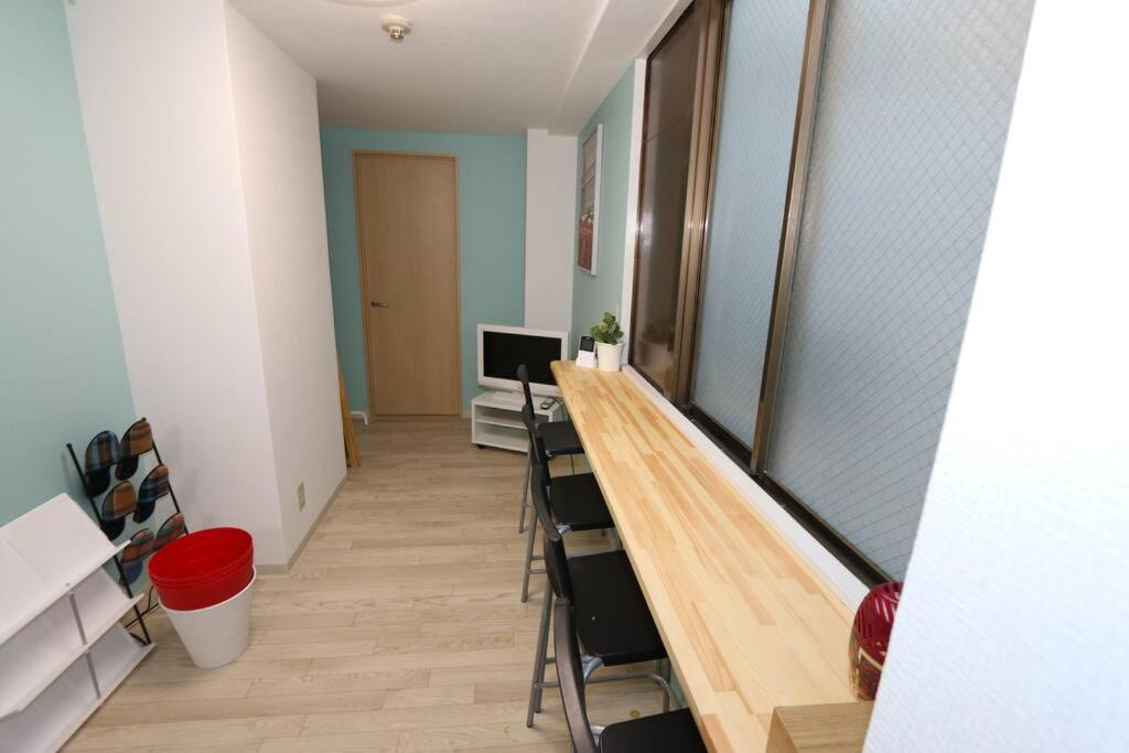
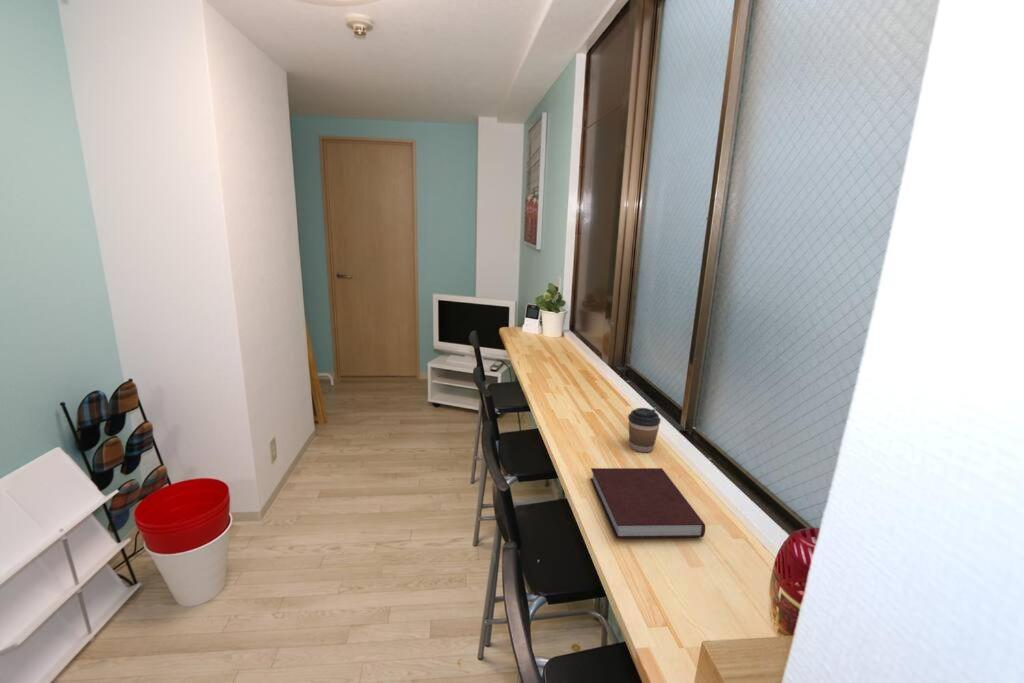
+ notebook (642, 499)
+ coffee cup (643, 428)
